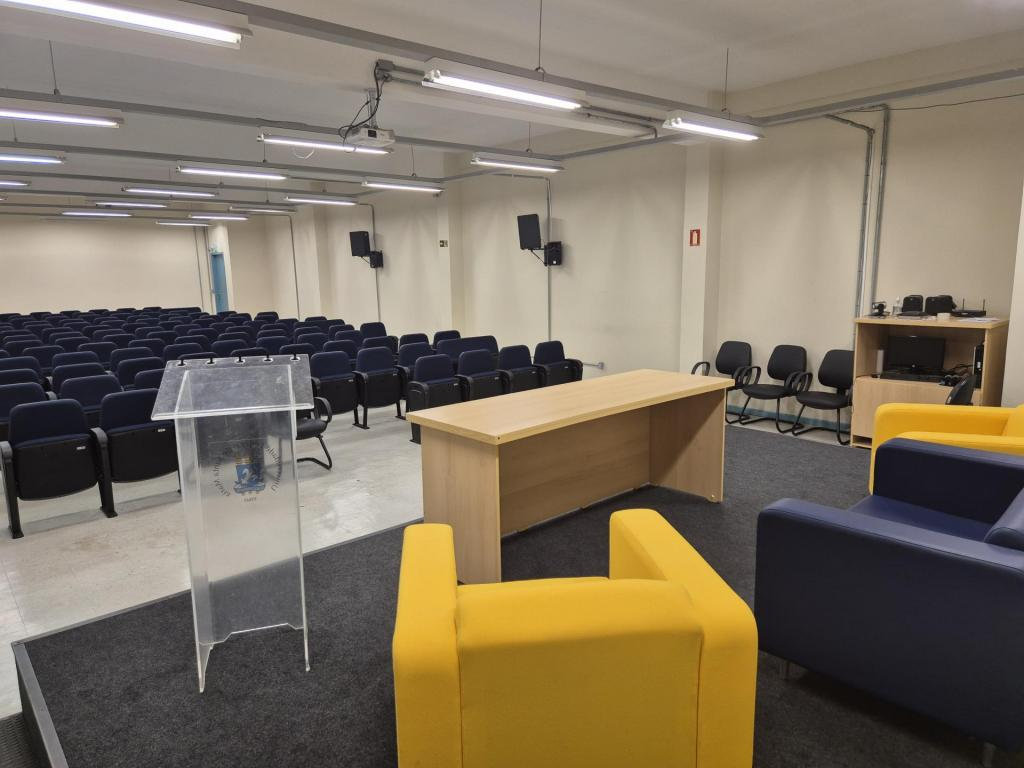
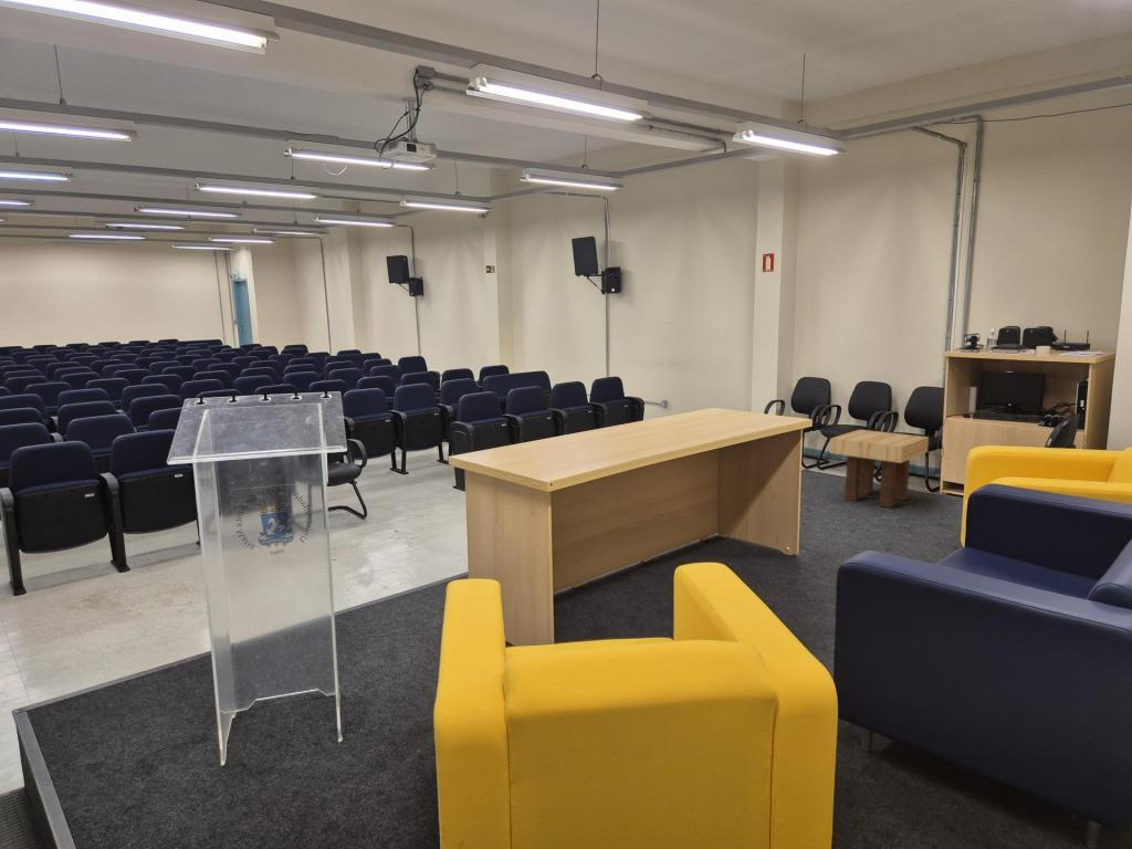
+ side table (881, 468)
